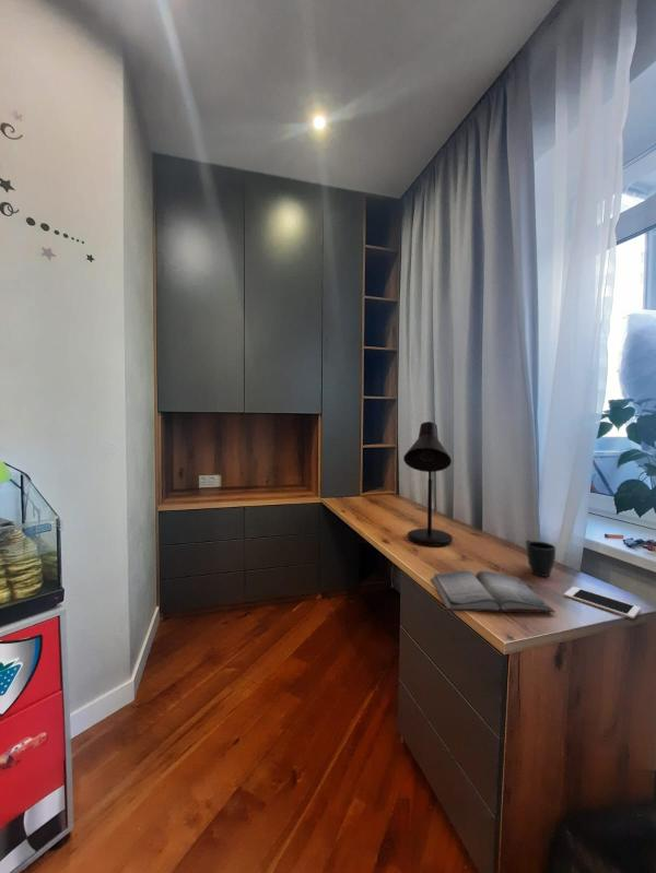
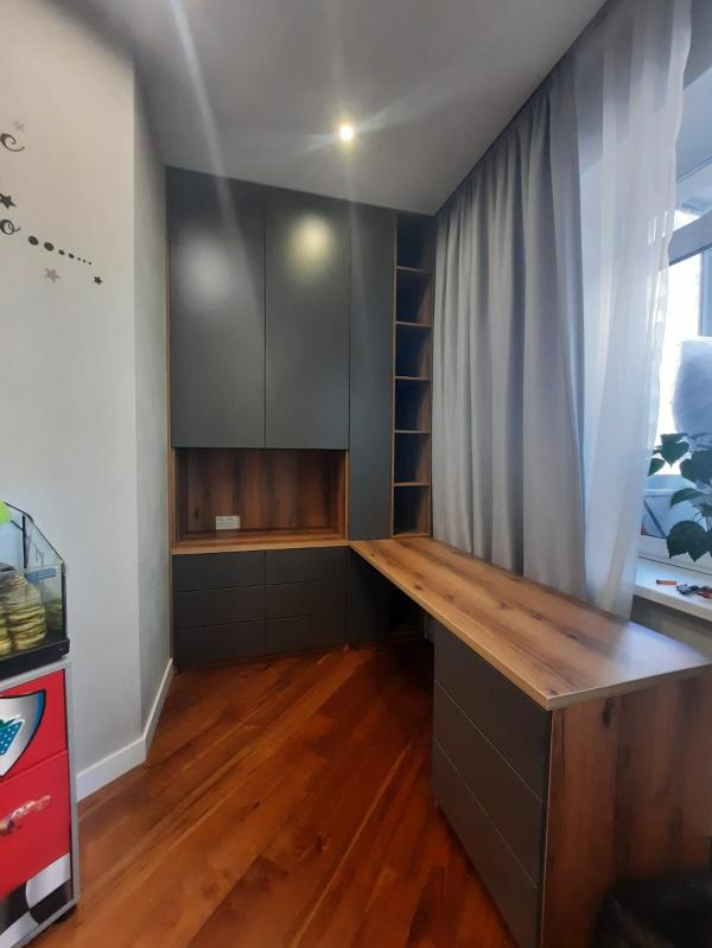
- desk lamp (429, 484)
- cell phone (600, 601)
- mug (537, 556)
- hardback book (487, 589)
